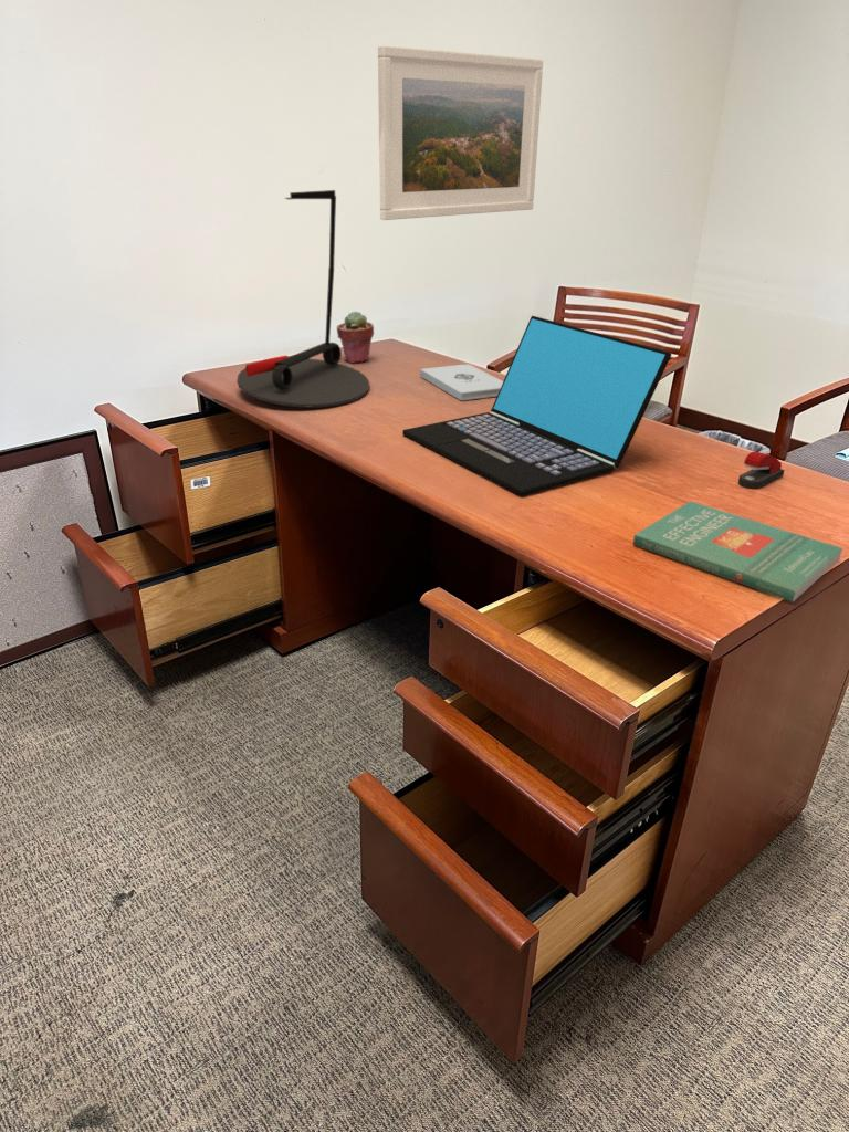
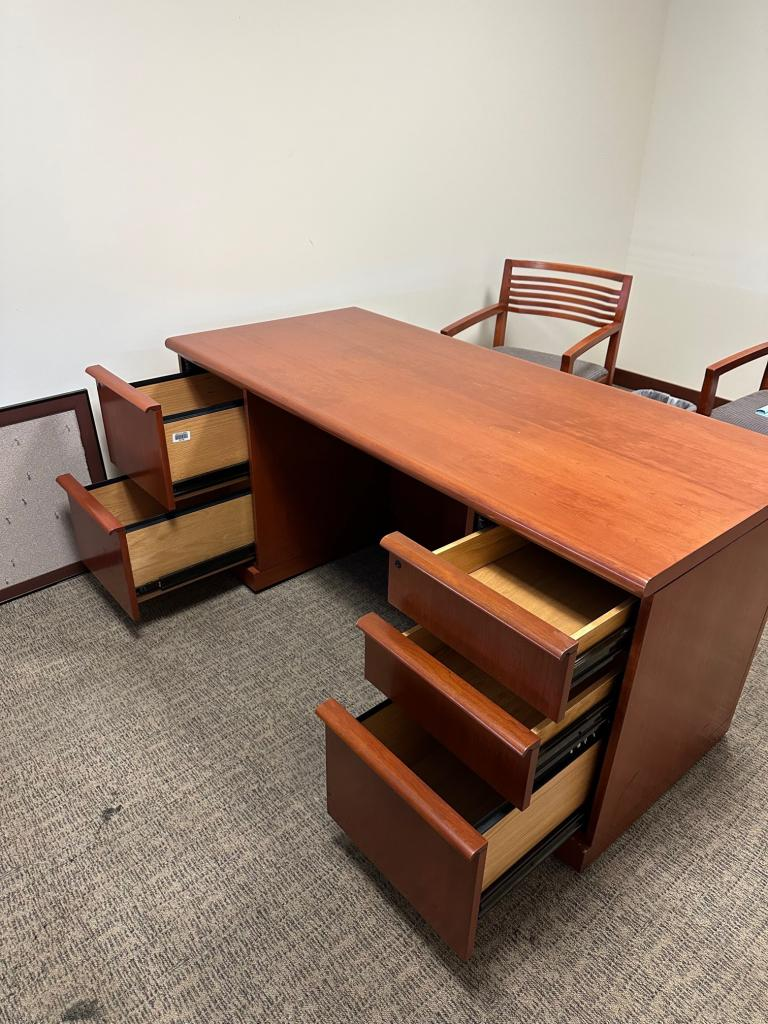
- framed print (464, 137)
- desk lamp (327, 295)
- stapler (762, 464)
- book (735, 546)
- notepad (464, 380)
- laptop (528, 396)
- potted succulent (355, 335)
